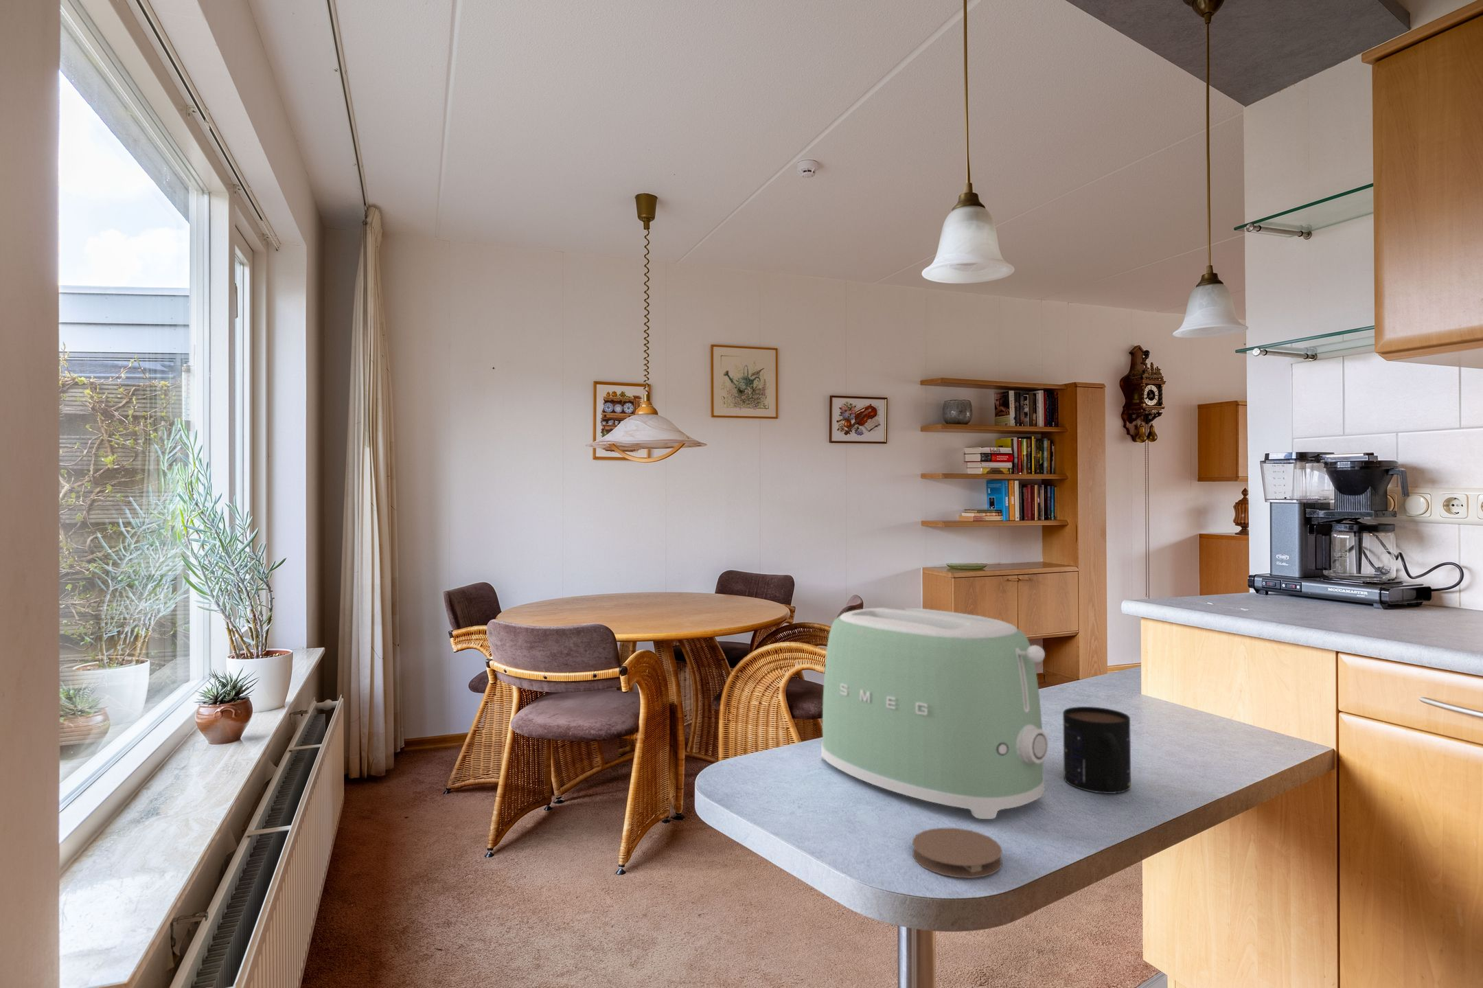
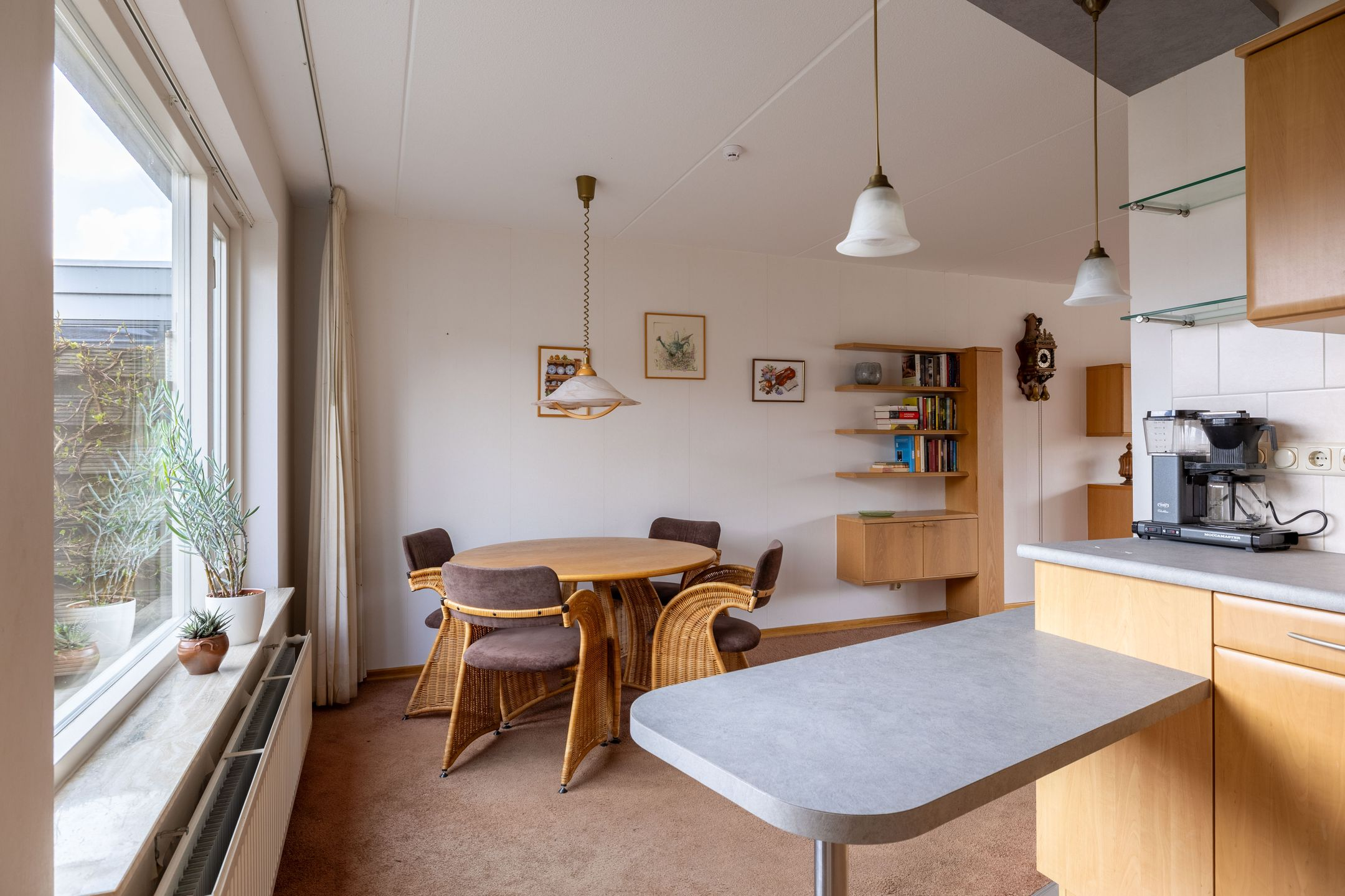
- coaster (956, 851)
- toaster (924, 695)
- mug (1101, 753)
